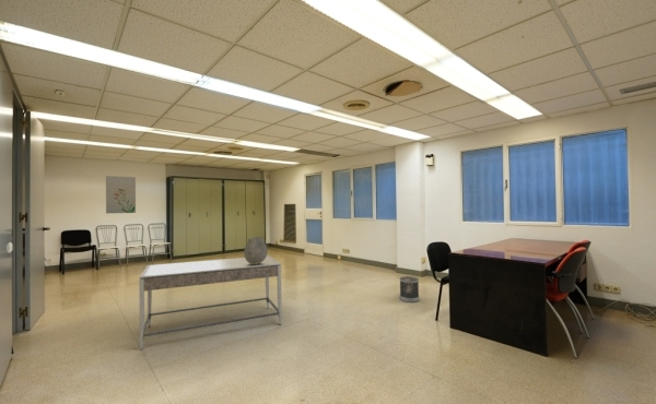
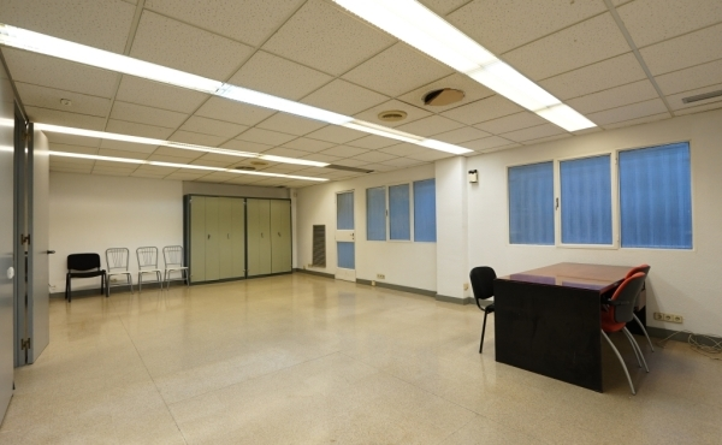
- wastebasket (409, 288)
- dining table (214, 305)
- wall art (120, 194)
- ceramic pot (255, 250)
